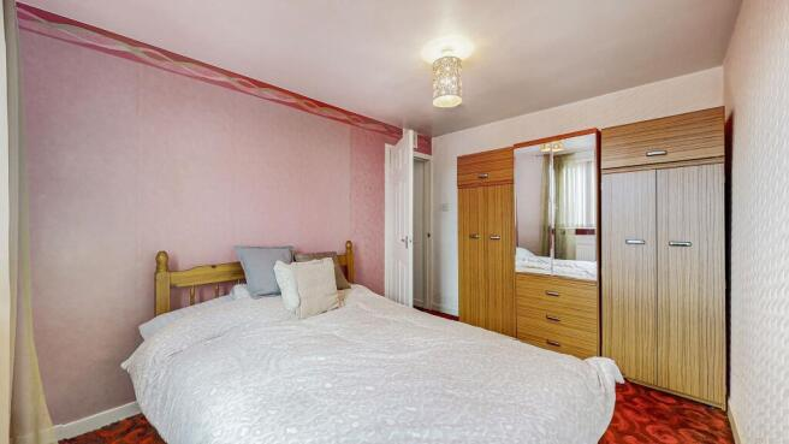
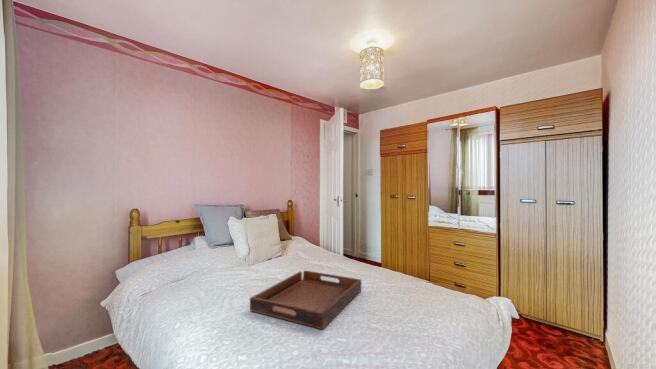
+ serving tray (310, 293)
